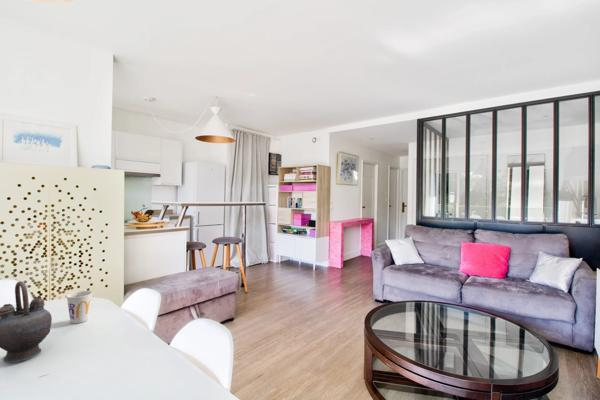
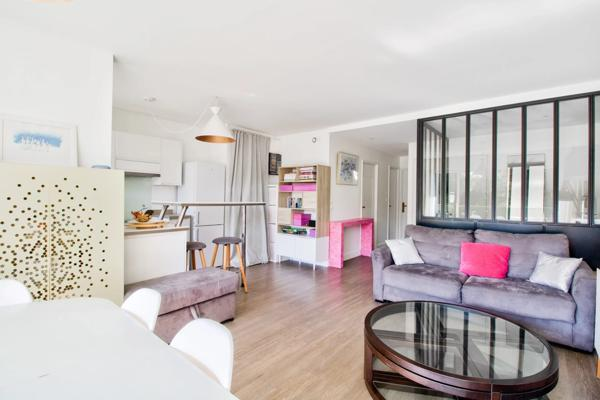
- teapot (22, 317)
- cup (79, 307)
